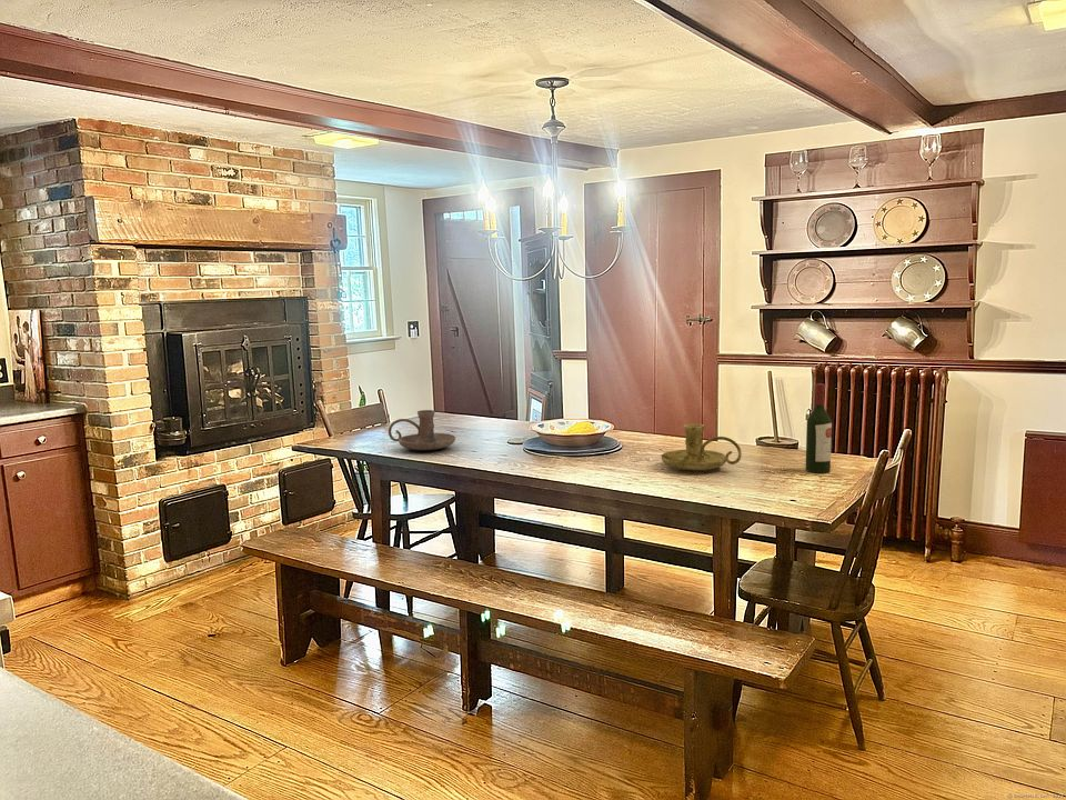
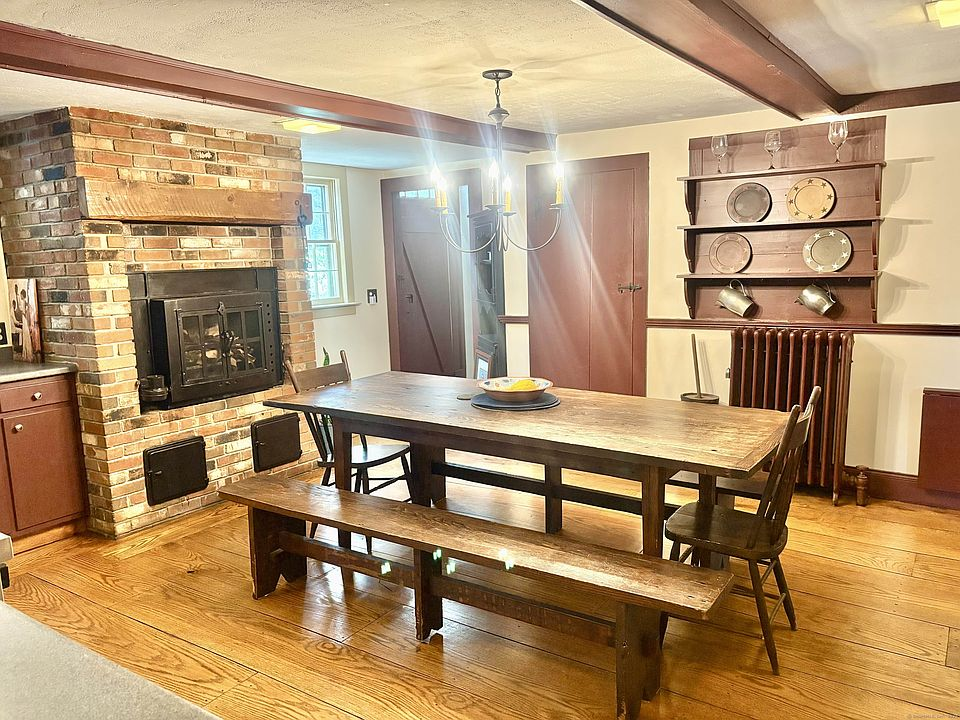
- wine bottle (818, 427)
- candle holder (701, 447)
- candle holder (420, 429)
